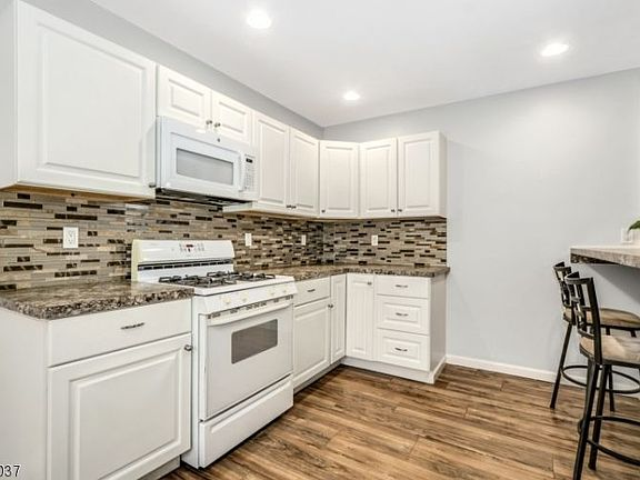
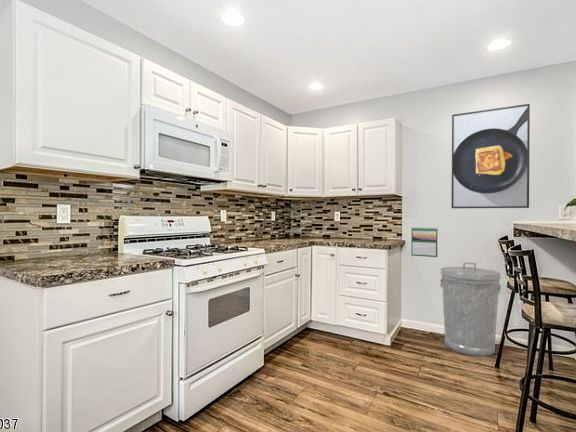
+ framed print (488, 158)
+ calendar (424, 241)
+ trash can (469, 304)
